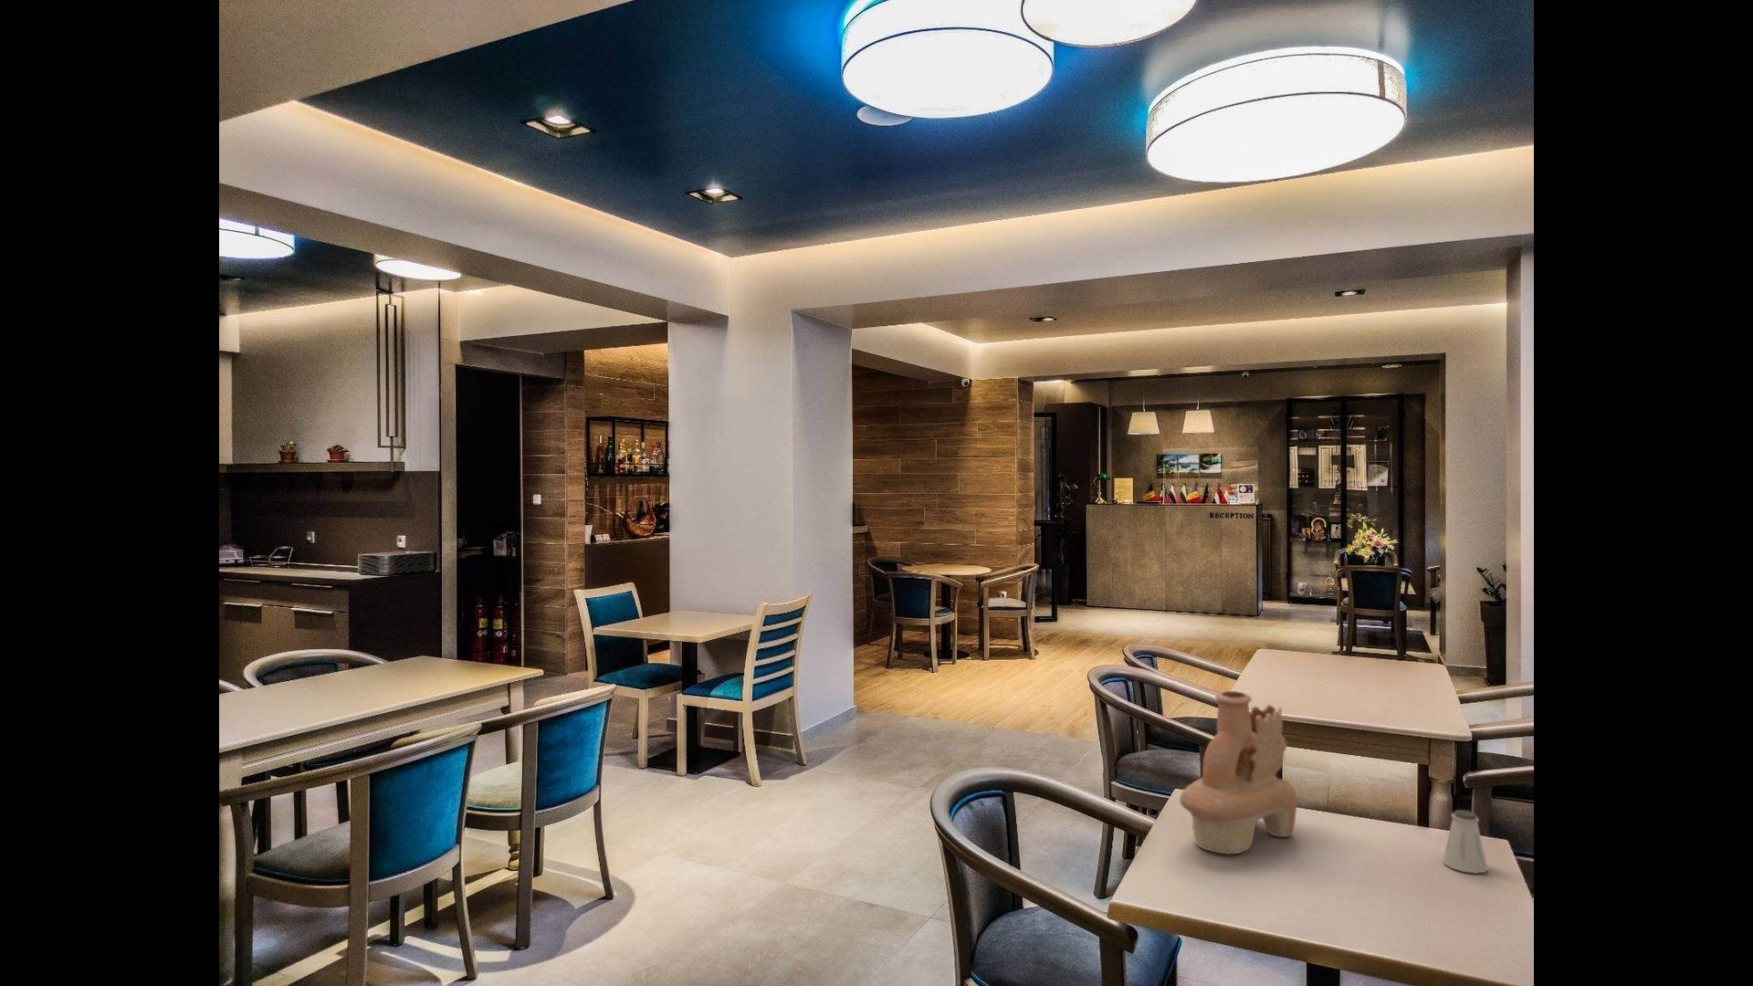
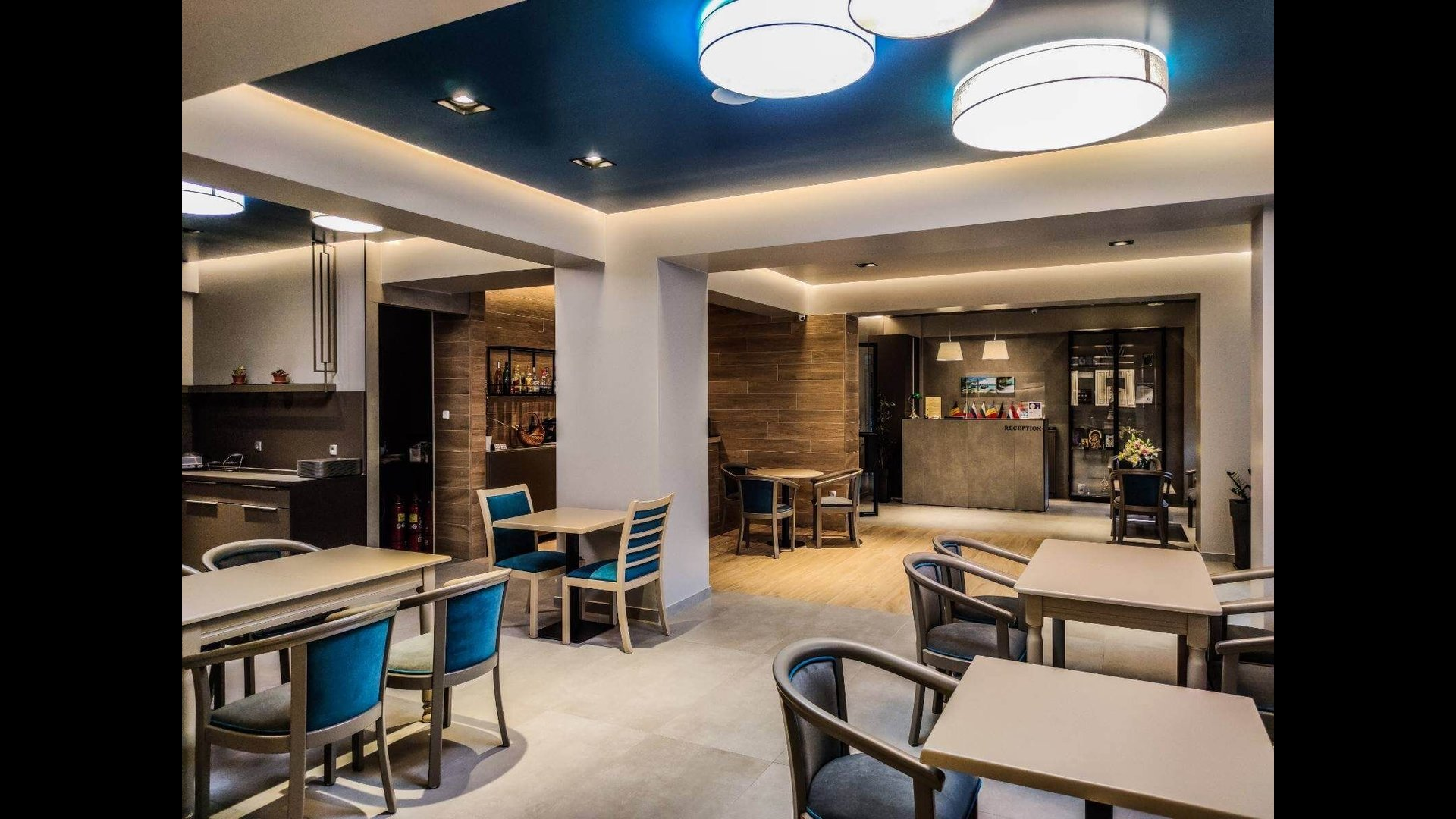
- decorative vase (1238, 763)
- saltshaker (1464, 839)
